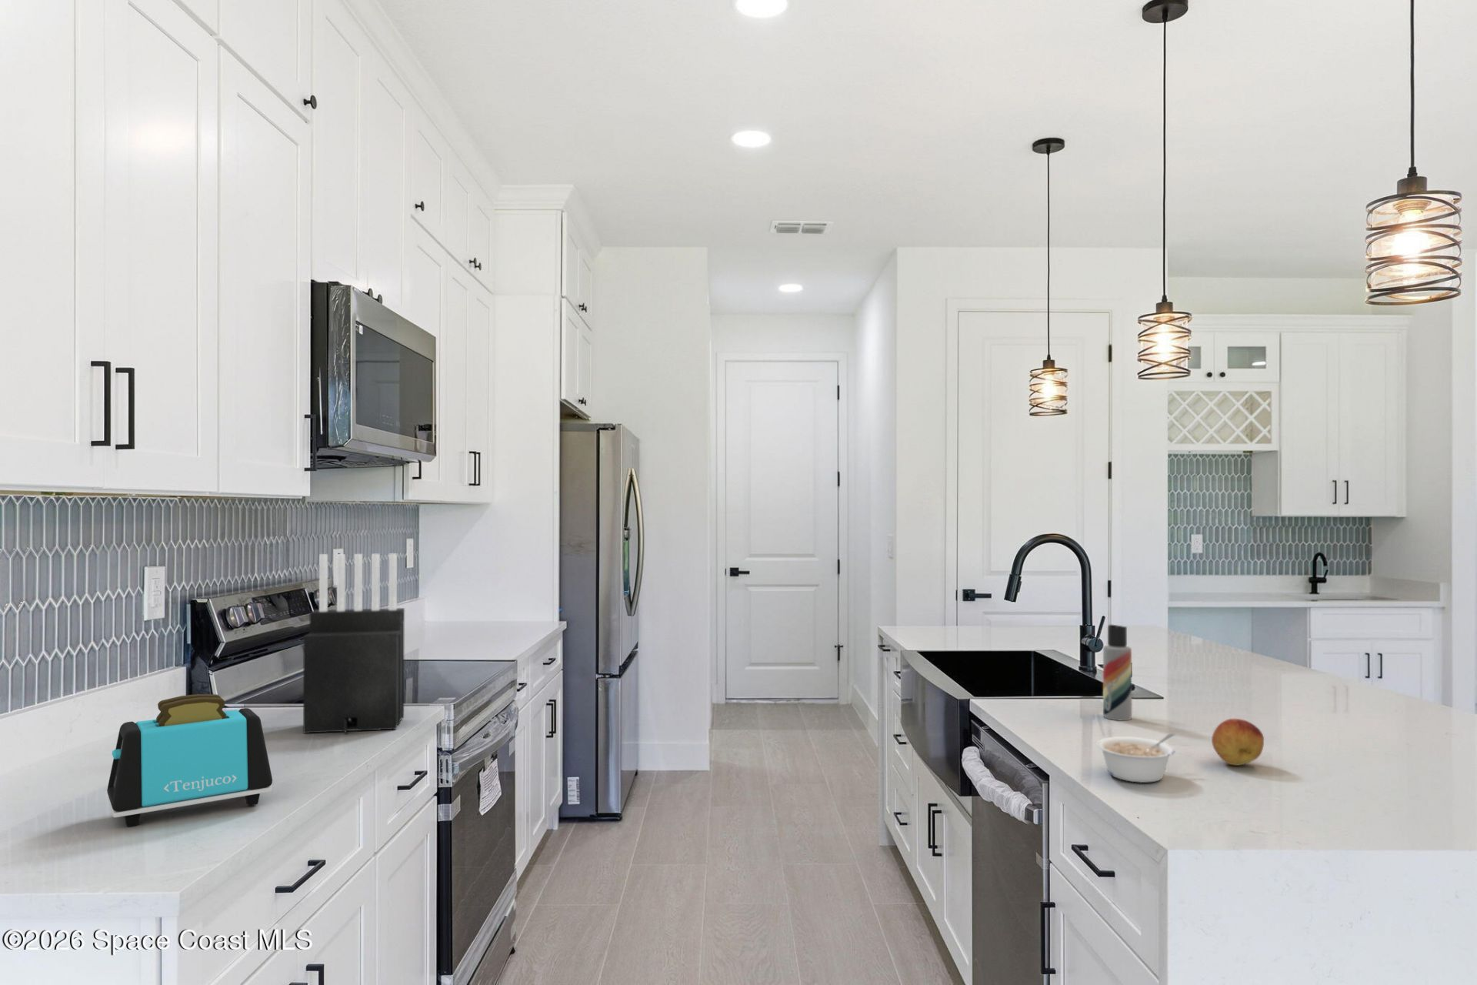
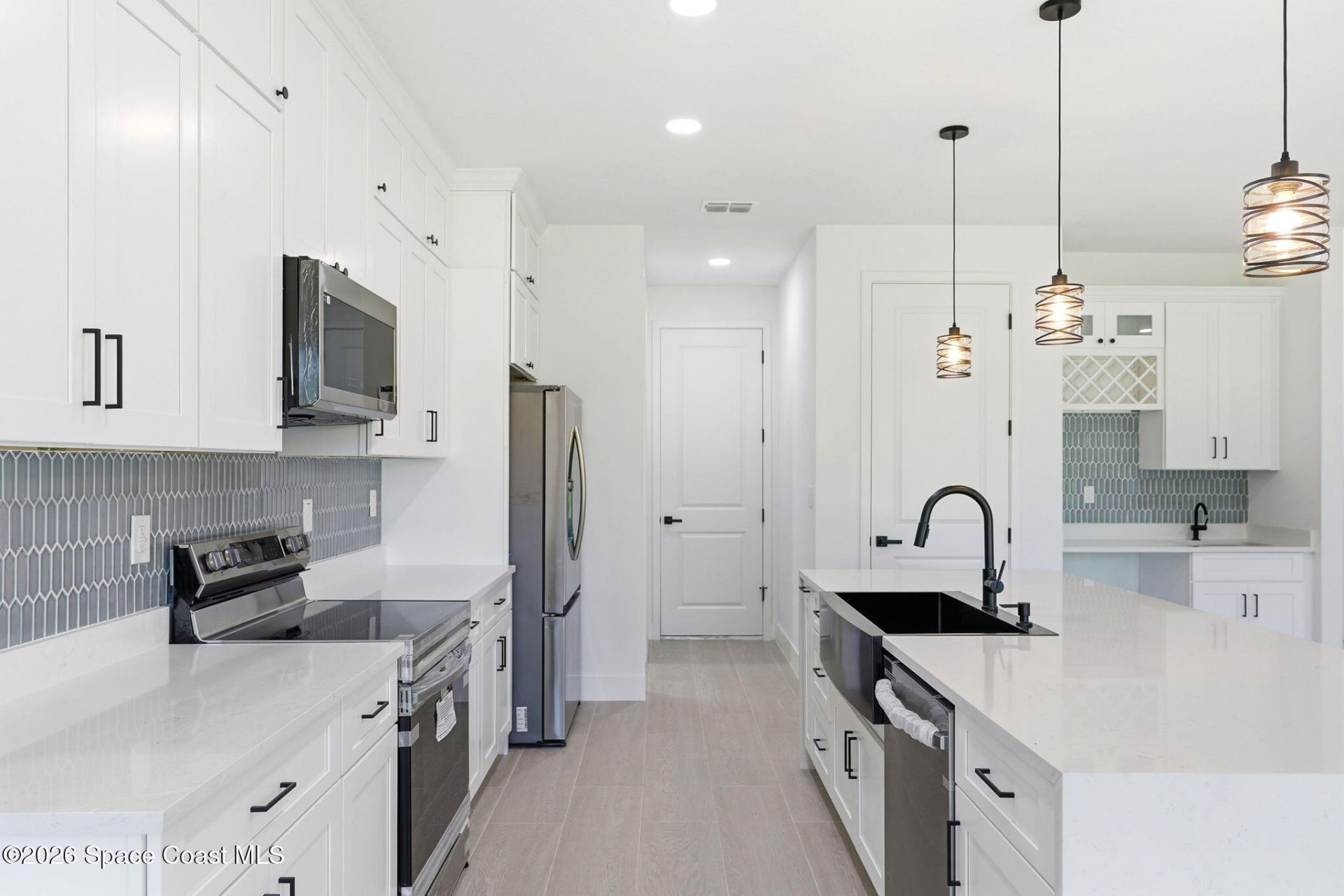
- knife block (354, 640)
- fruit (1236, 742)
- toaster (191, 753)
- legume (1135, 756)
- lotion bottle (1117, 671)
